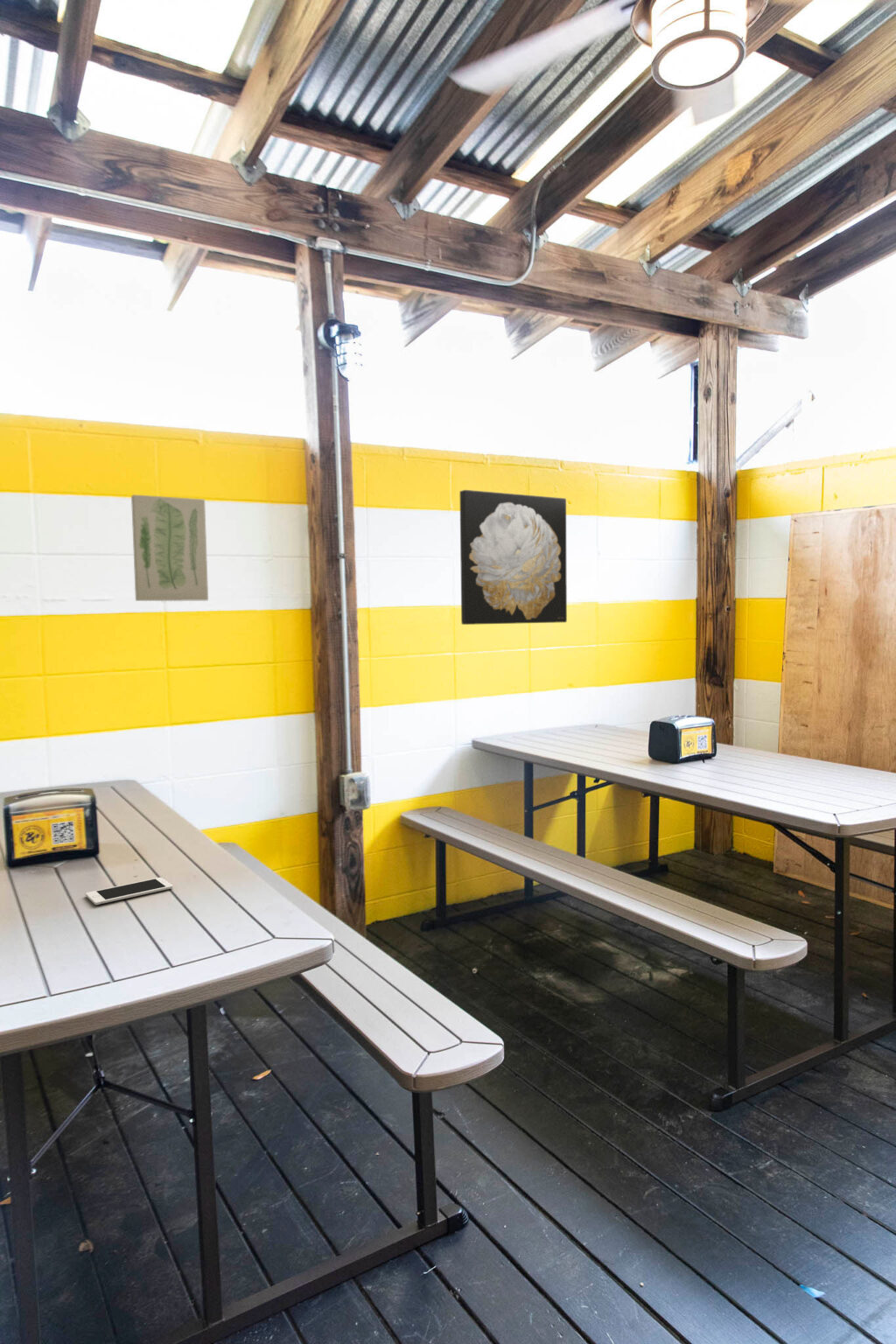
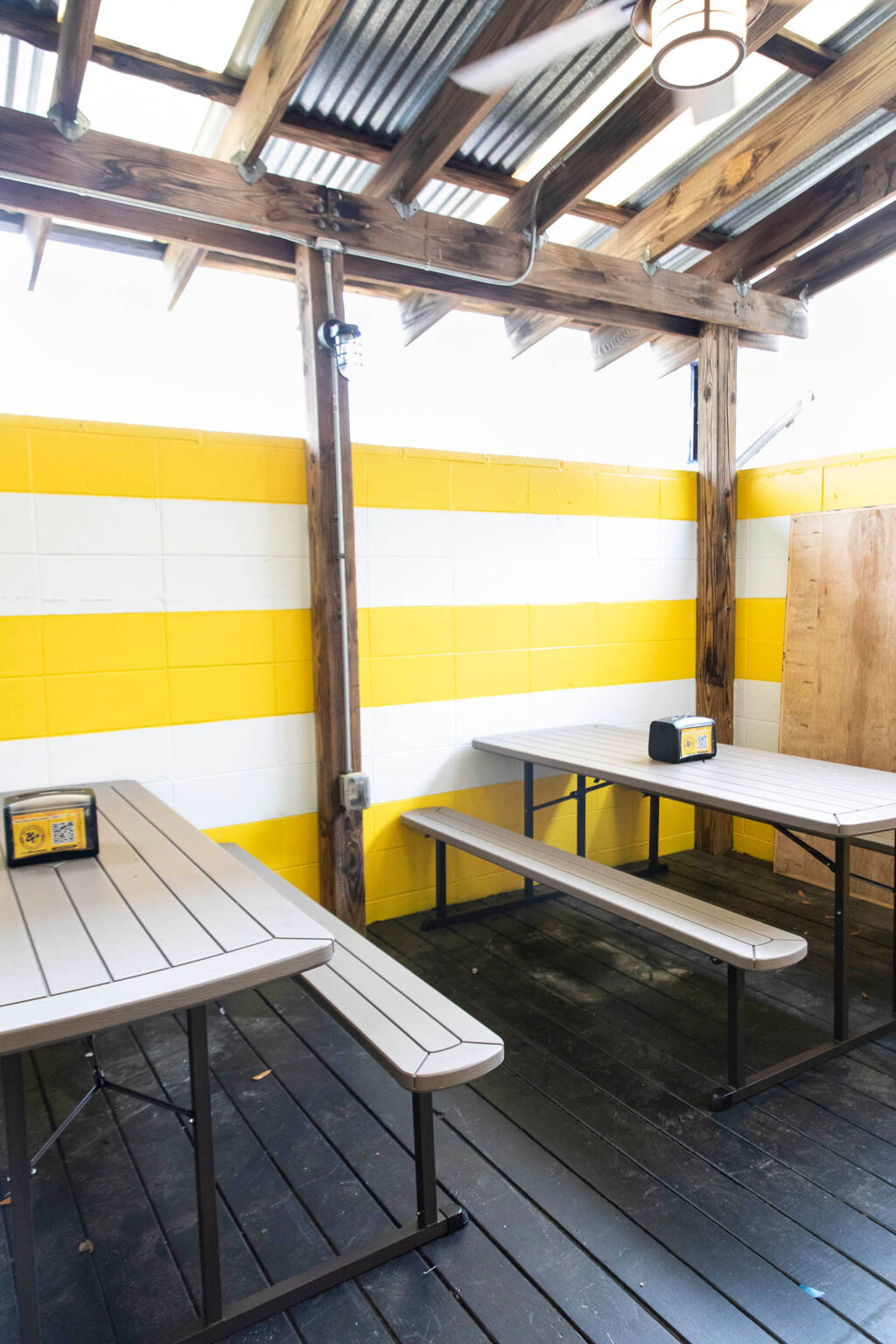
- wall art (514, 559)
- cell phone (130, 890)
- wall art (171, 549)
